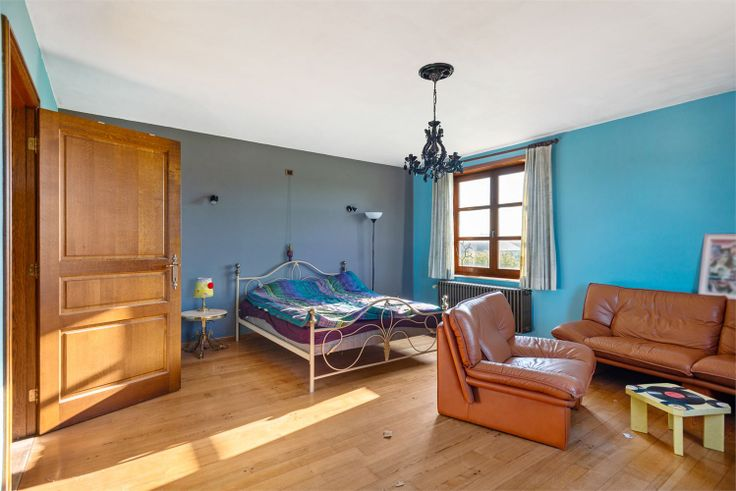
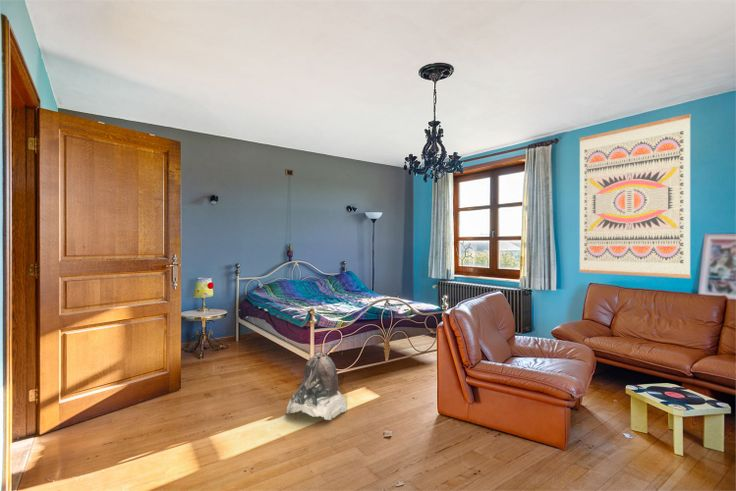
+ backpack (316, 383)
+ wall art (629, 201)
